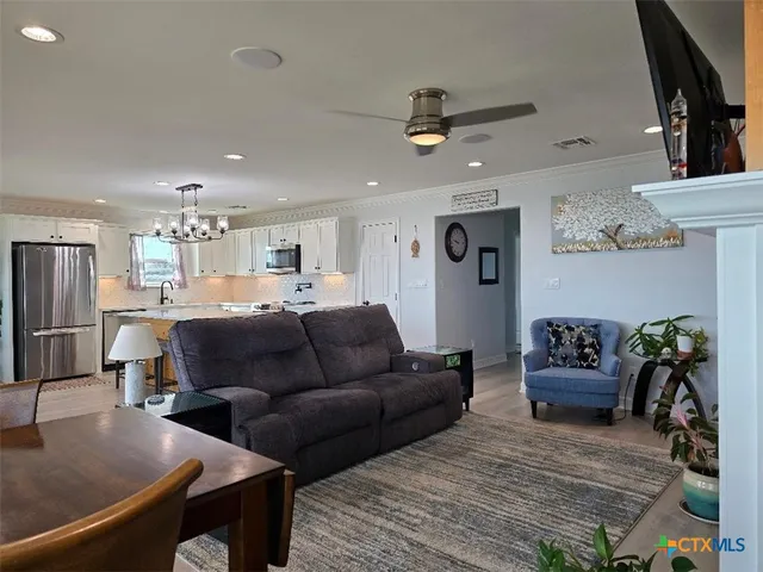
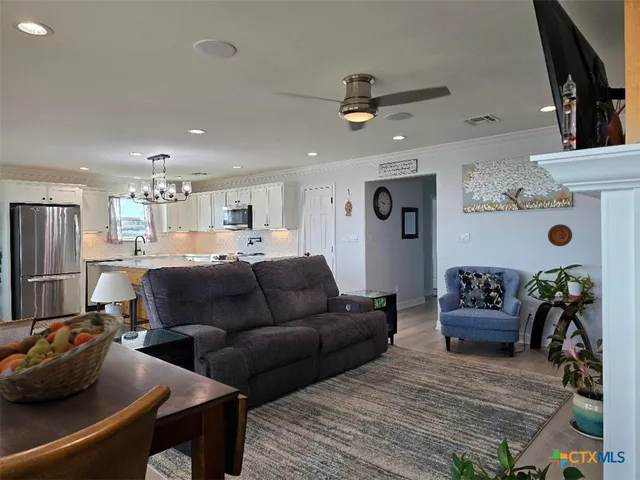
+ decorative plate (559, 235)
+ fruit basket (58, 352)
